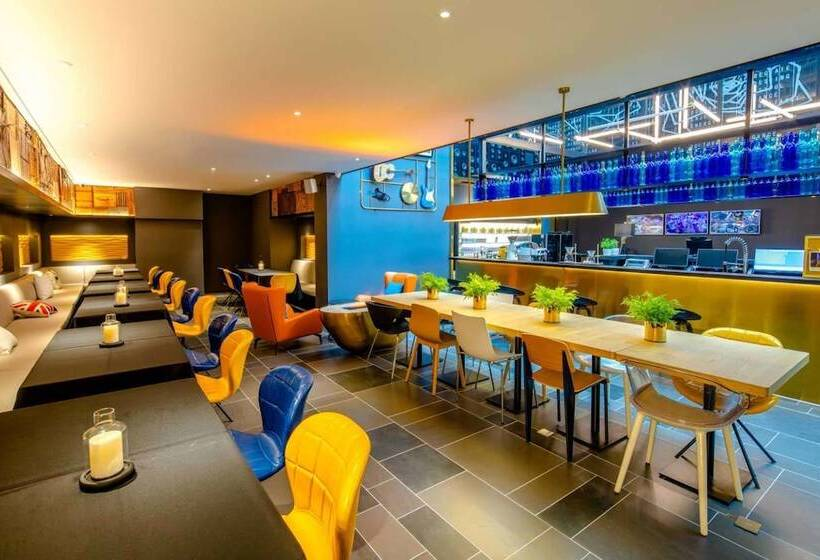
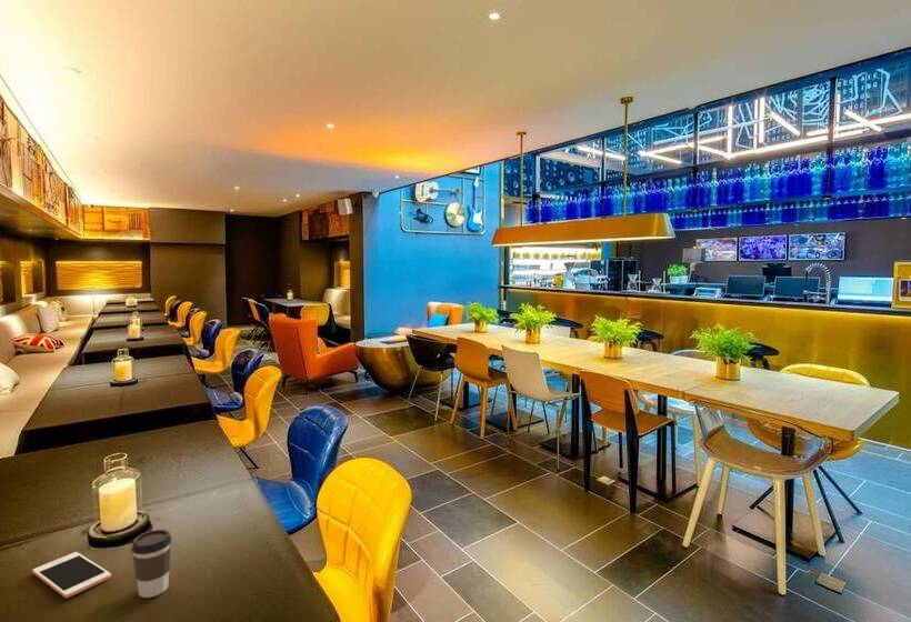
+ coffee cup (152, 563)
+ cell phone (71, 573)
